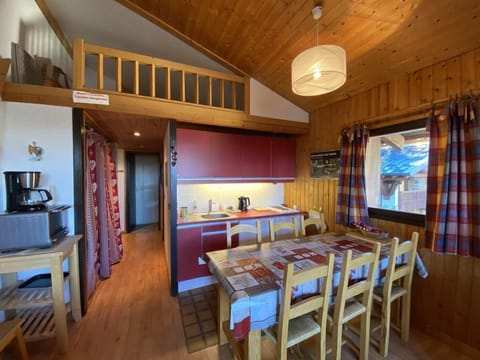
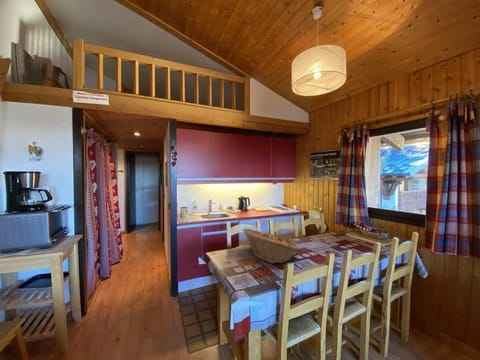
+ fruit basket (269, 242)
